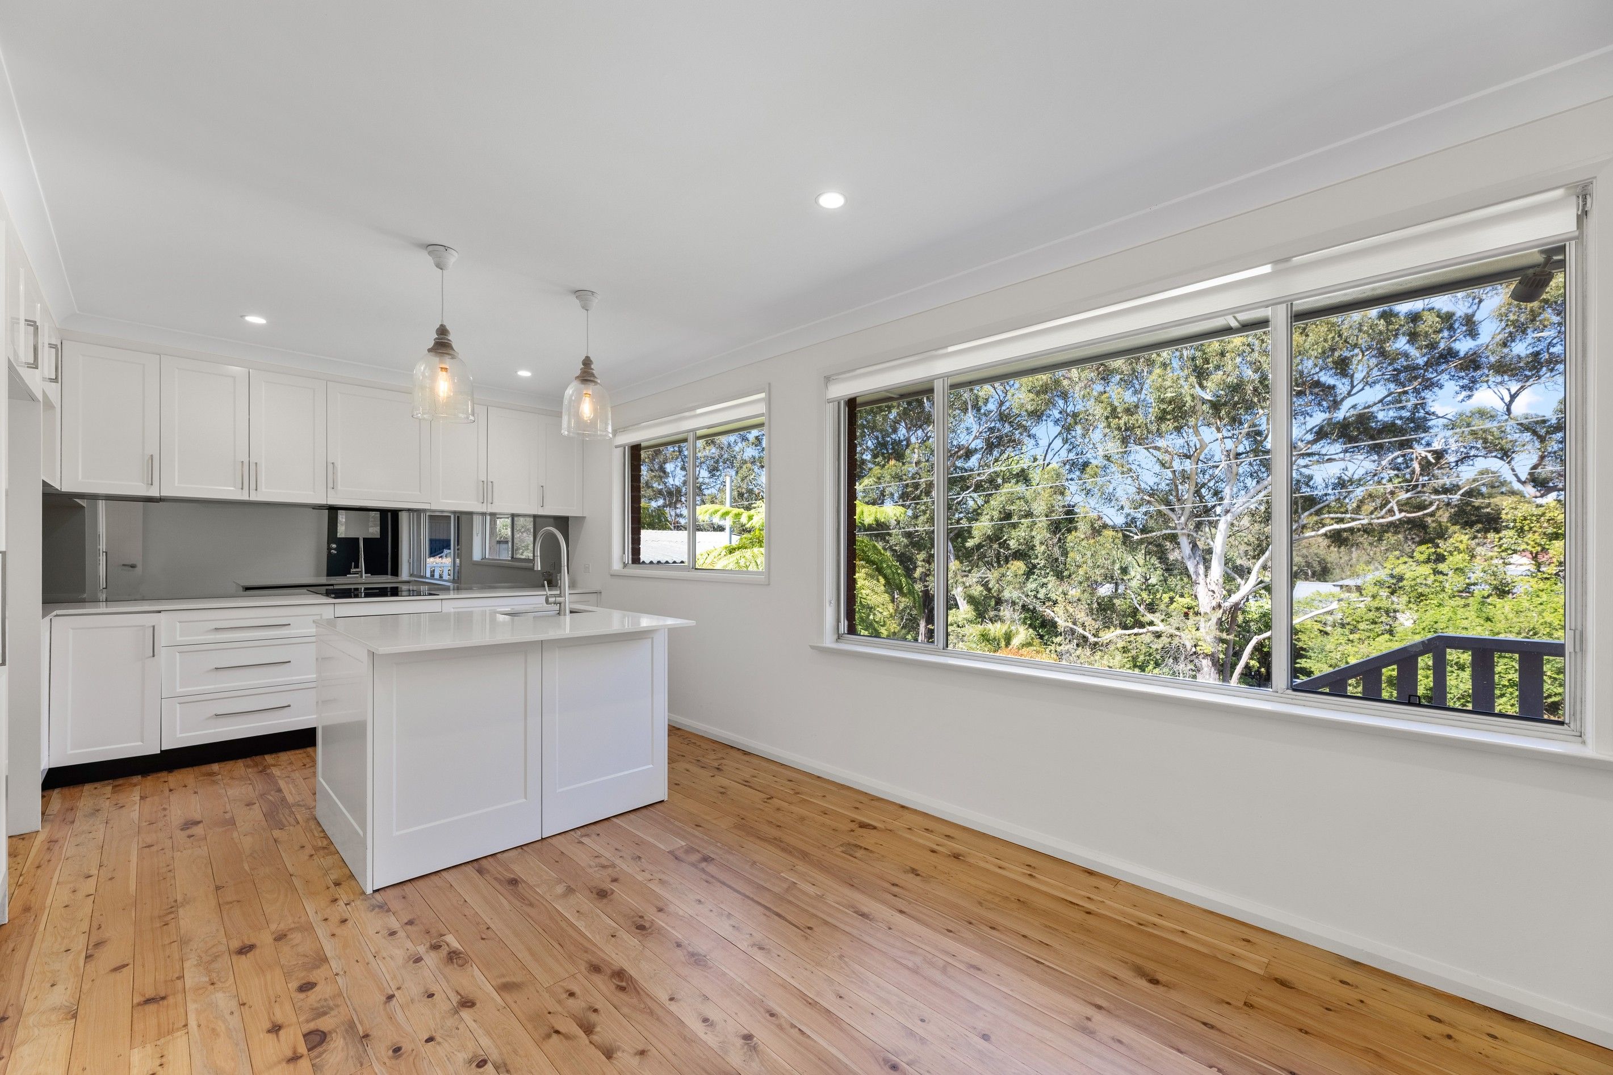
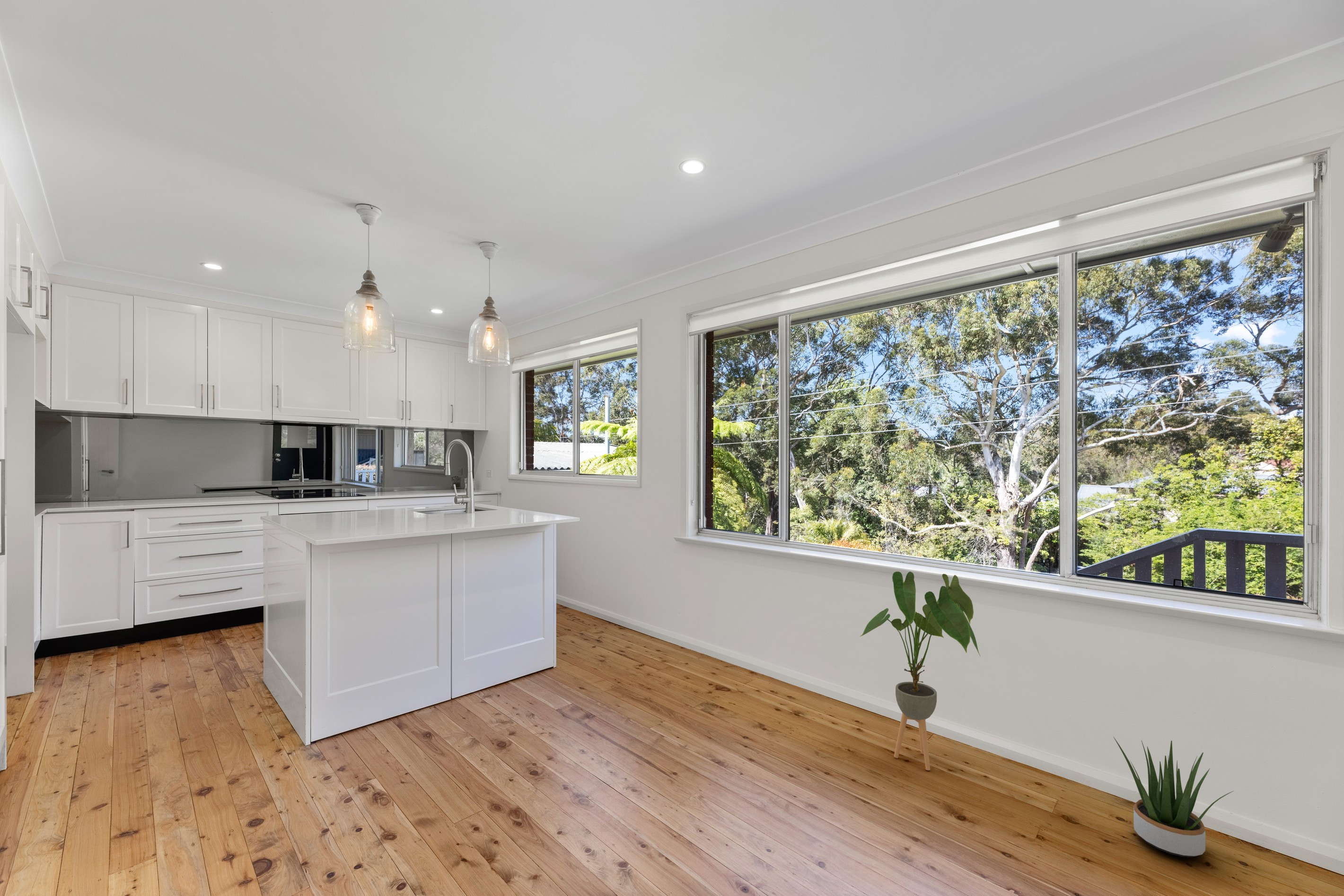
+ potted plant (1168, 796)
+ house plant (924, 666)
